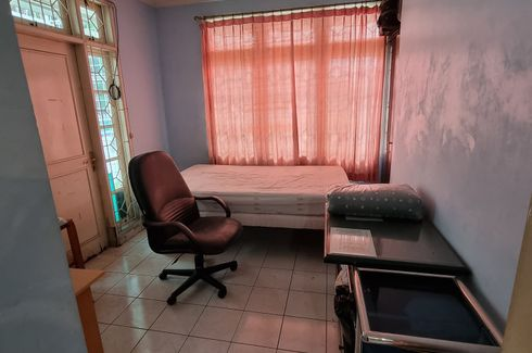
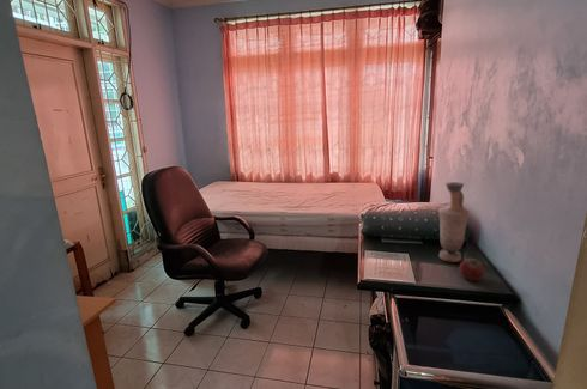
+ vase (452, 221)
+ apple (472, 269)
